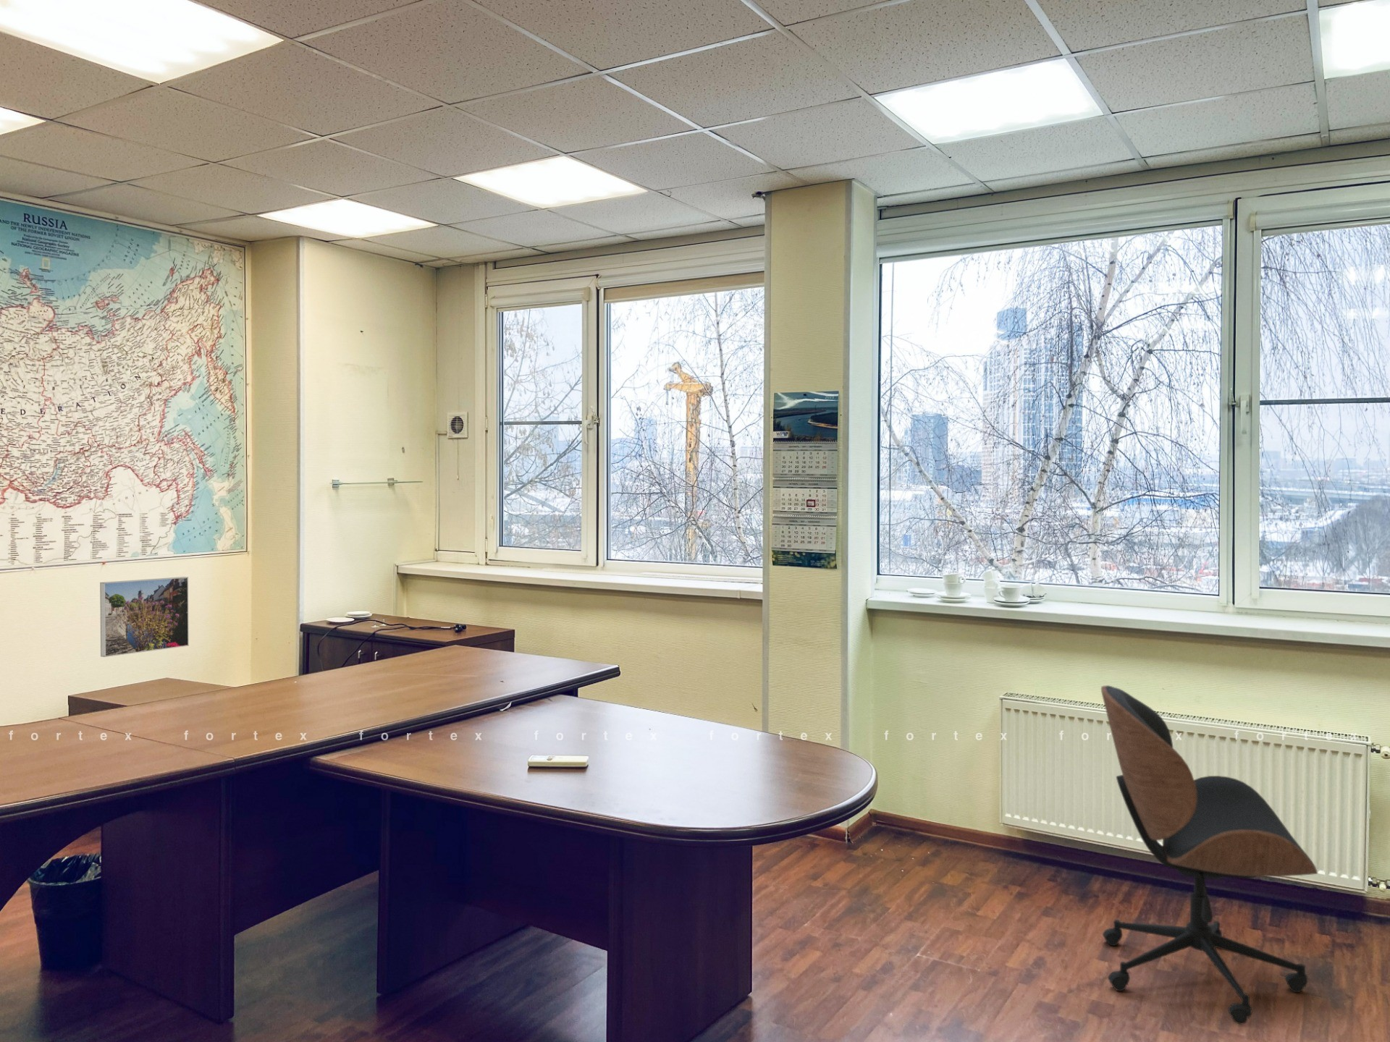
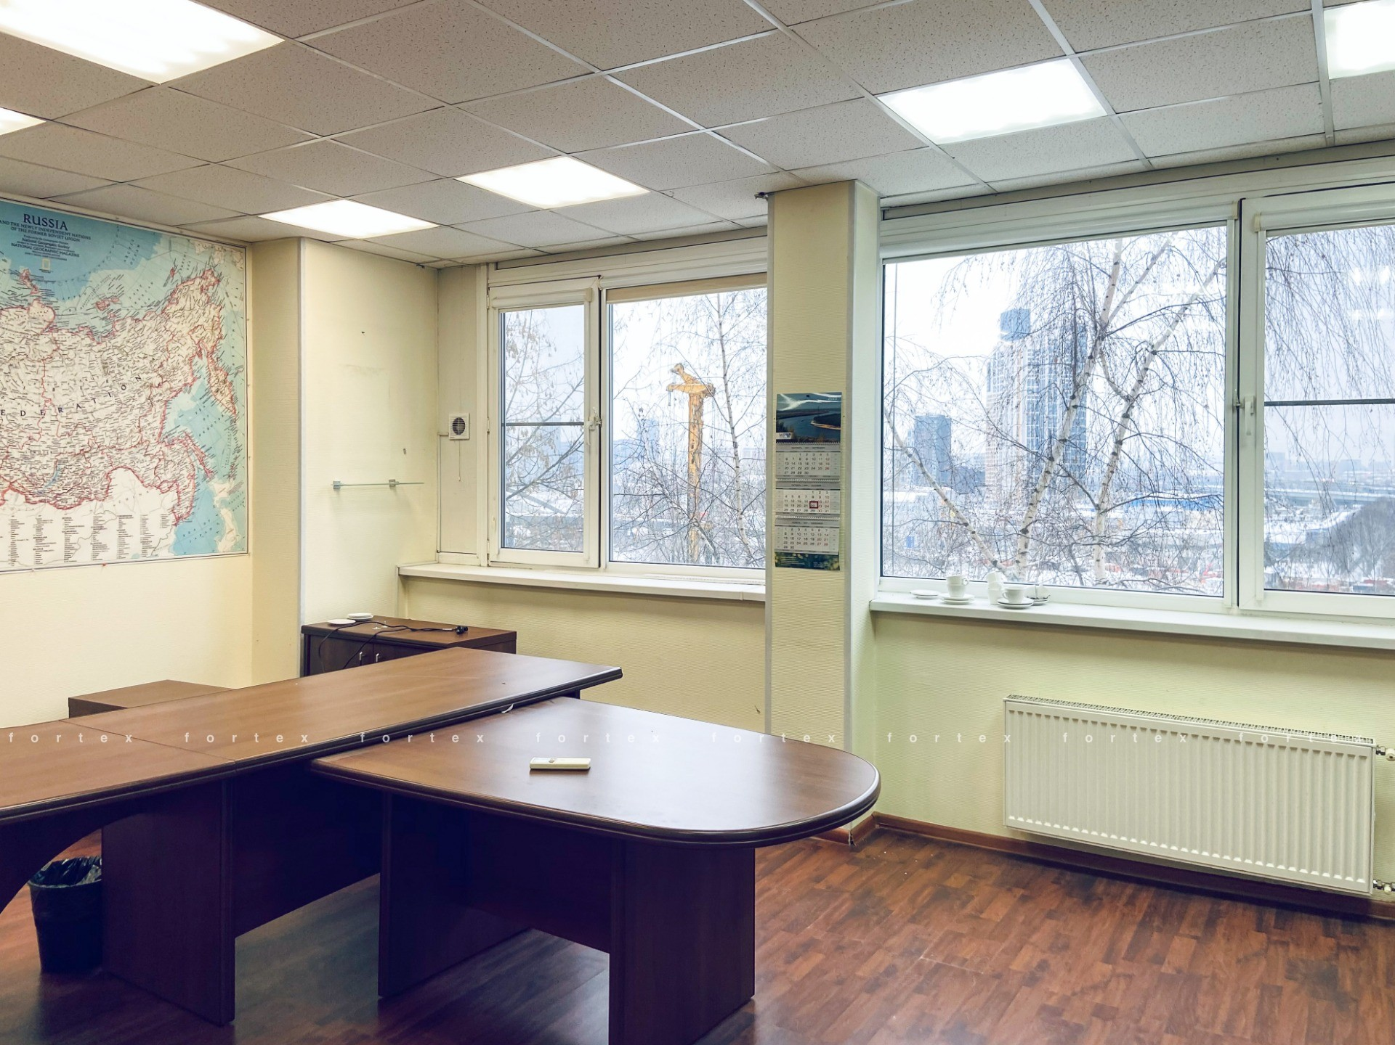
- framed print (146, 615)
- office chair (1203, 836)
